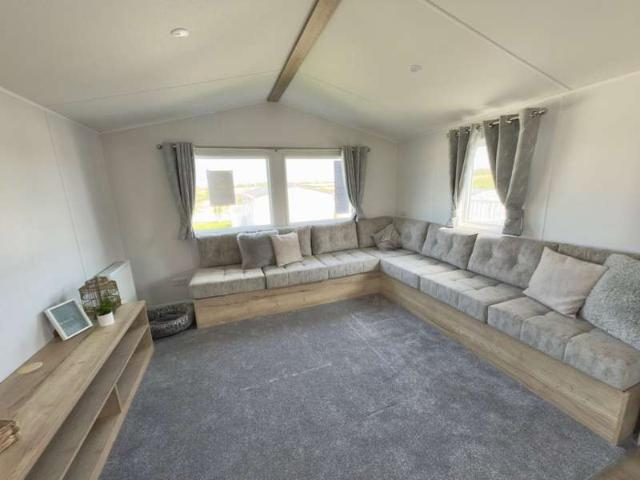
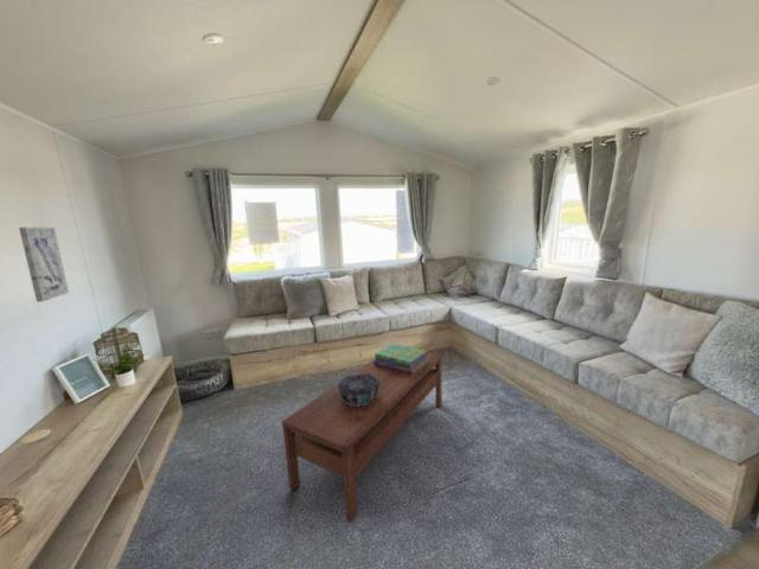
+ decorative bowl (358, 390)
+ wall art (45, 262)
+ coffee table (377, 411)
+ stack of books (401, 357)
